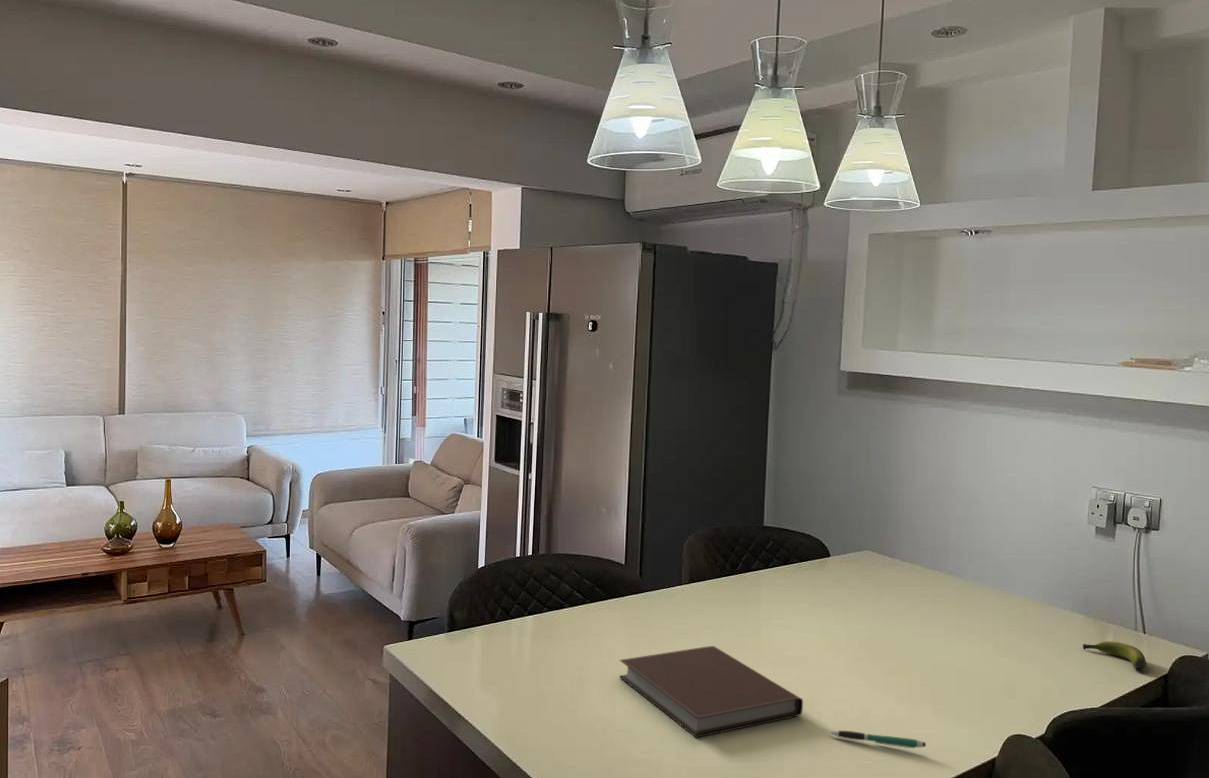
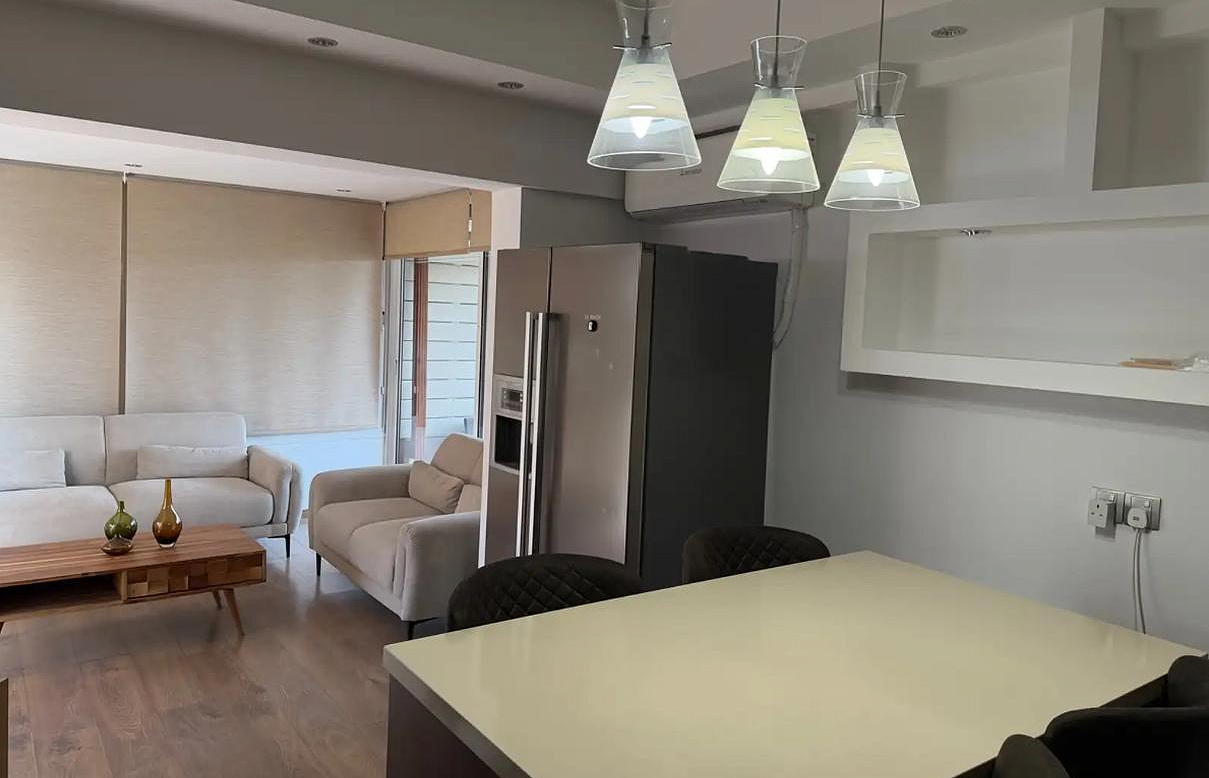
- notebook (707, 686)
- banana (1116, 651)
- pen (876, 738)
